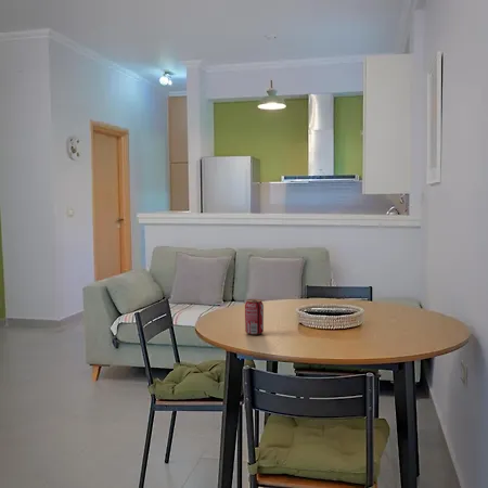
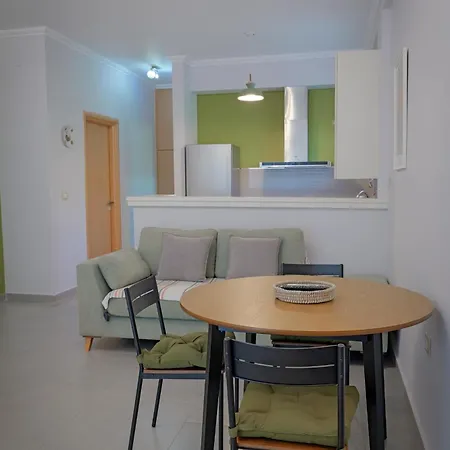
- beverage can (254, 317)
